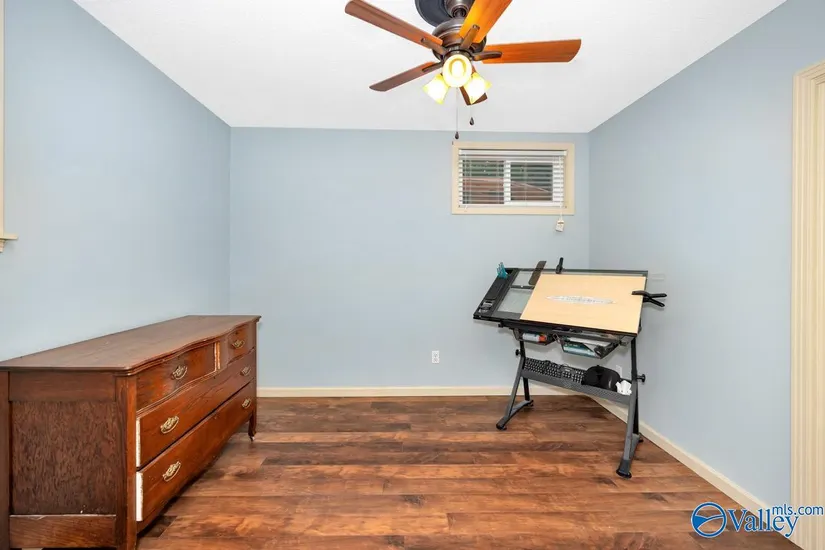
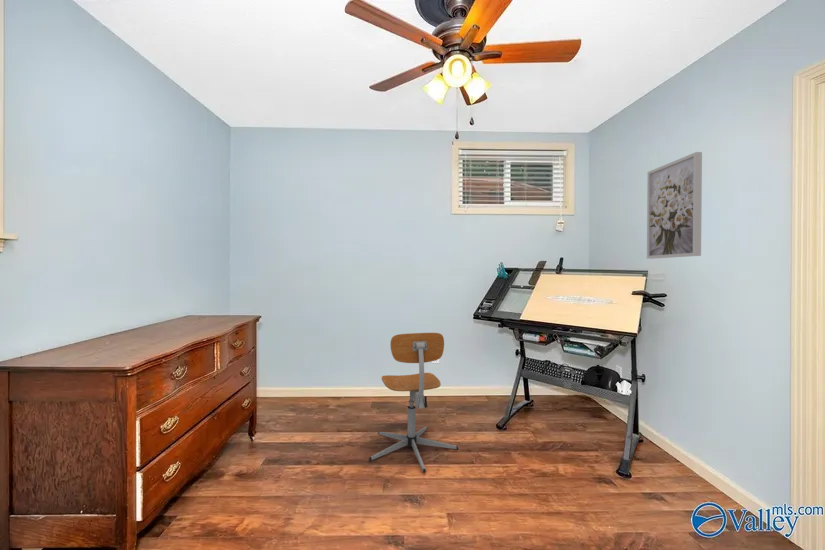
+ wall art (671, 210)
+ office chair (412, 389)
